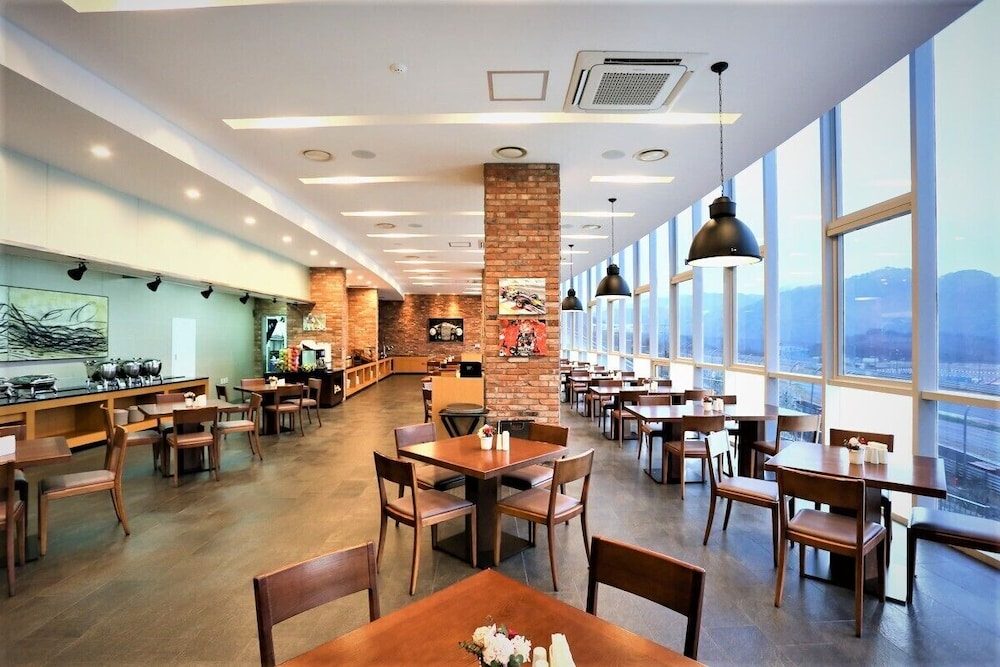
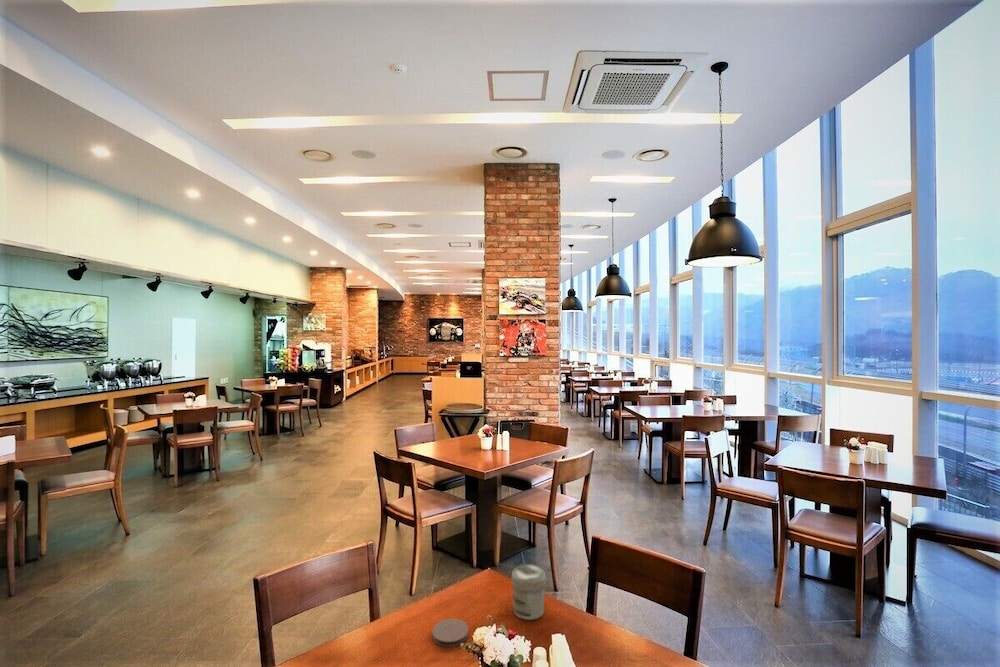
+ jar (528, 591)
+ coaster (450, 632)
